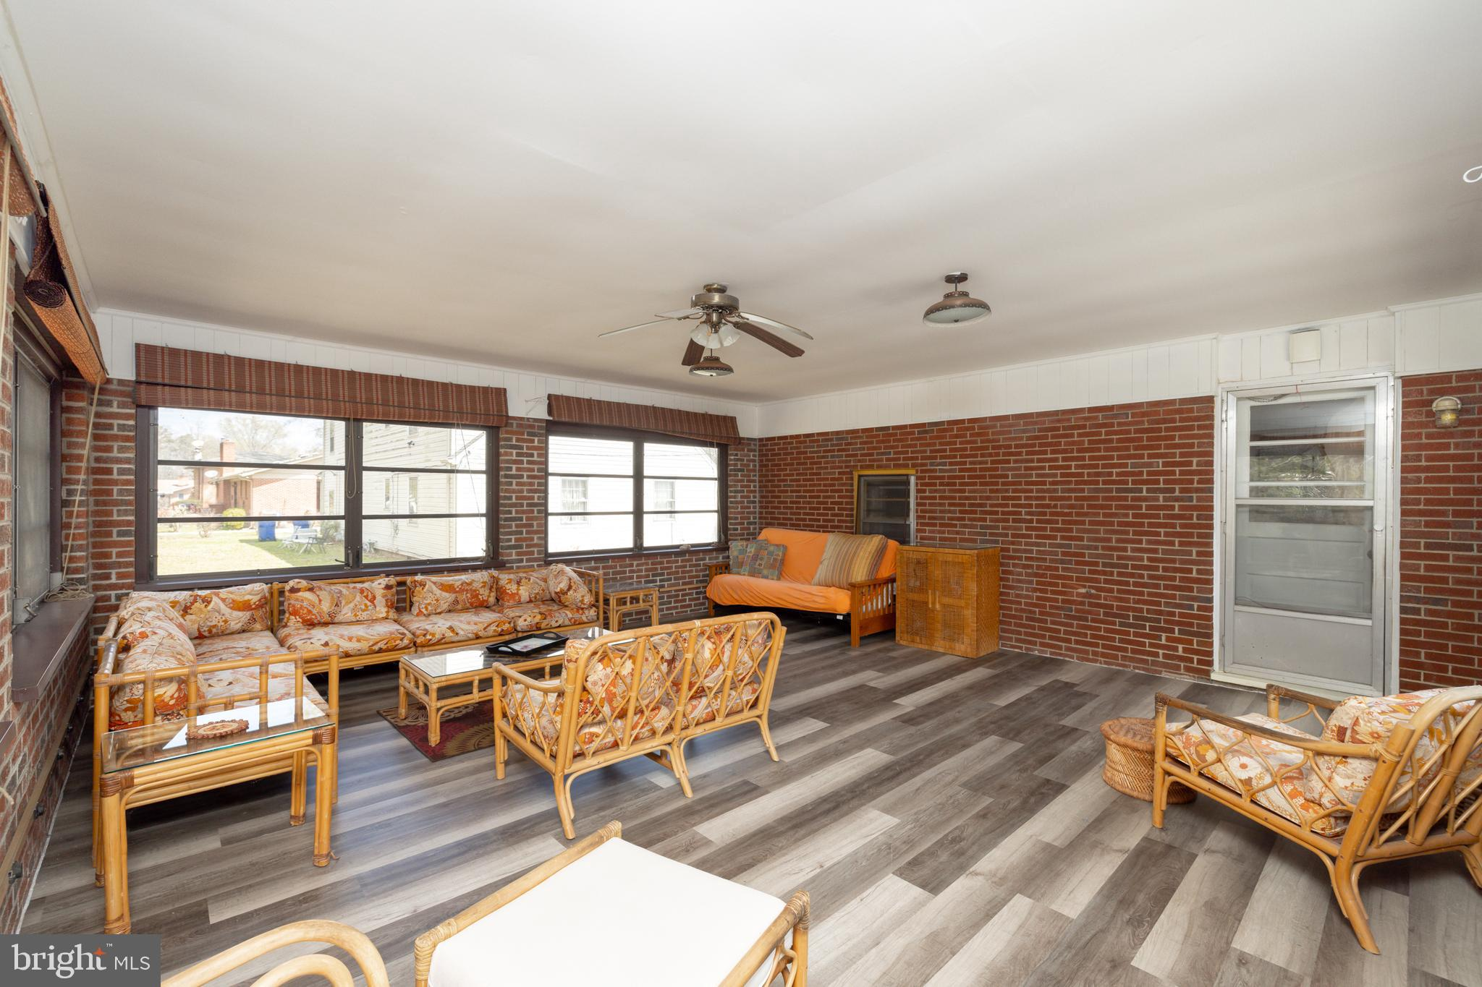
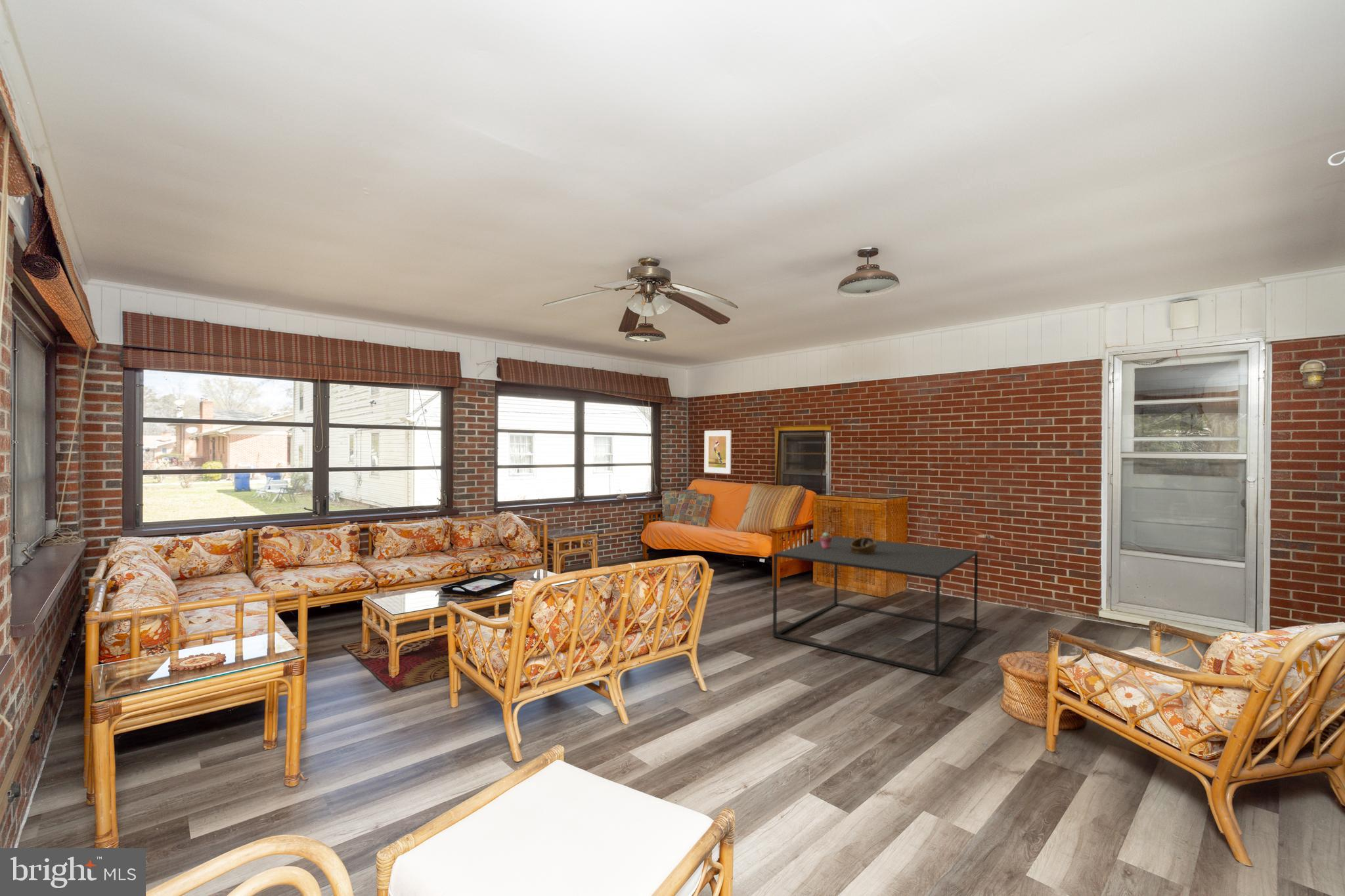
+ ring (864, 545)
+ potted succulent (826, 540)
+ coffee table (874, 609)
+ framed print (717, 452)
